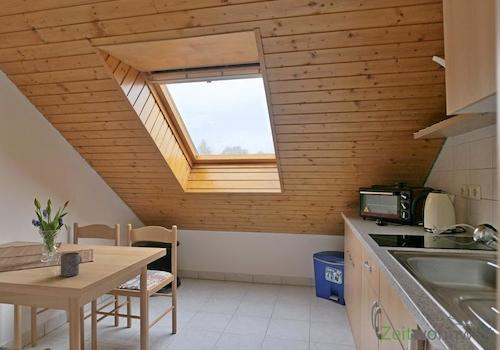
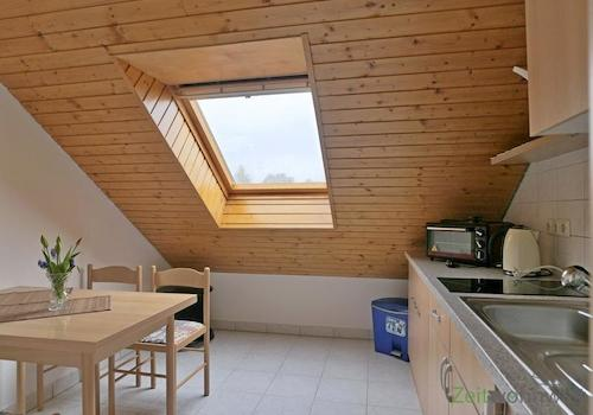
- mug (72, 264)
